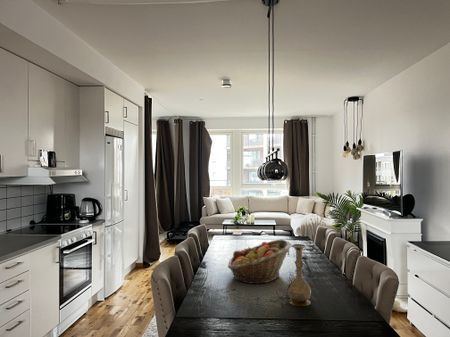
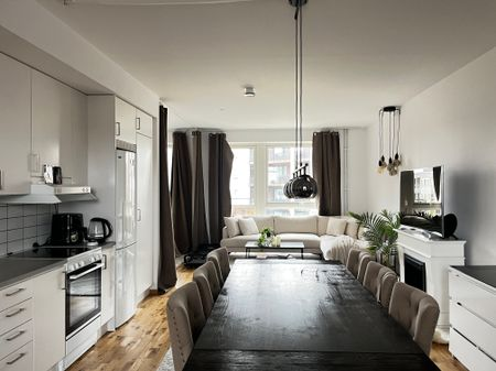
- vase (299, 273)
- fruit basket (259, 259)
